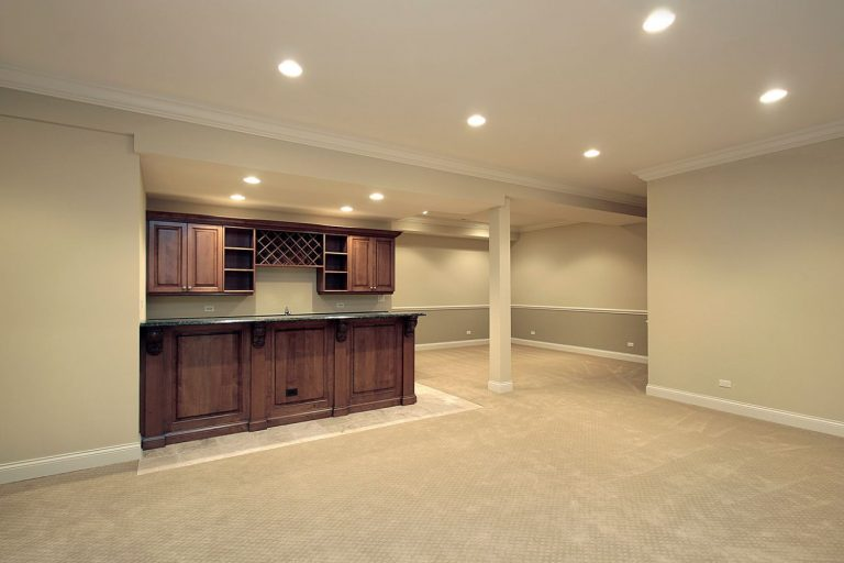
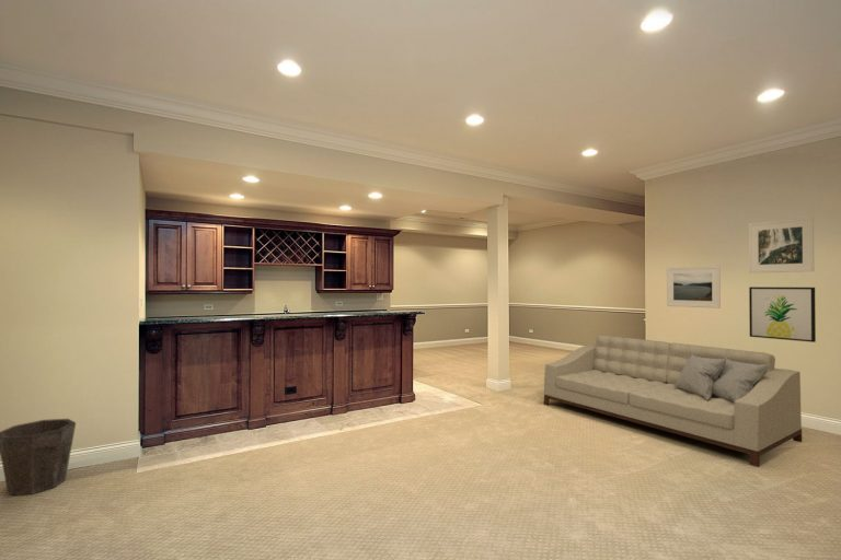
+ wall art (781, 313)
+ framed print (692, 287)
+ waste bin (37, 456)
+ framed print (780, 246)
+ sofa (654, 382)
